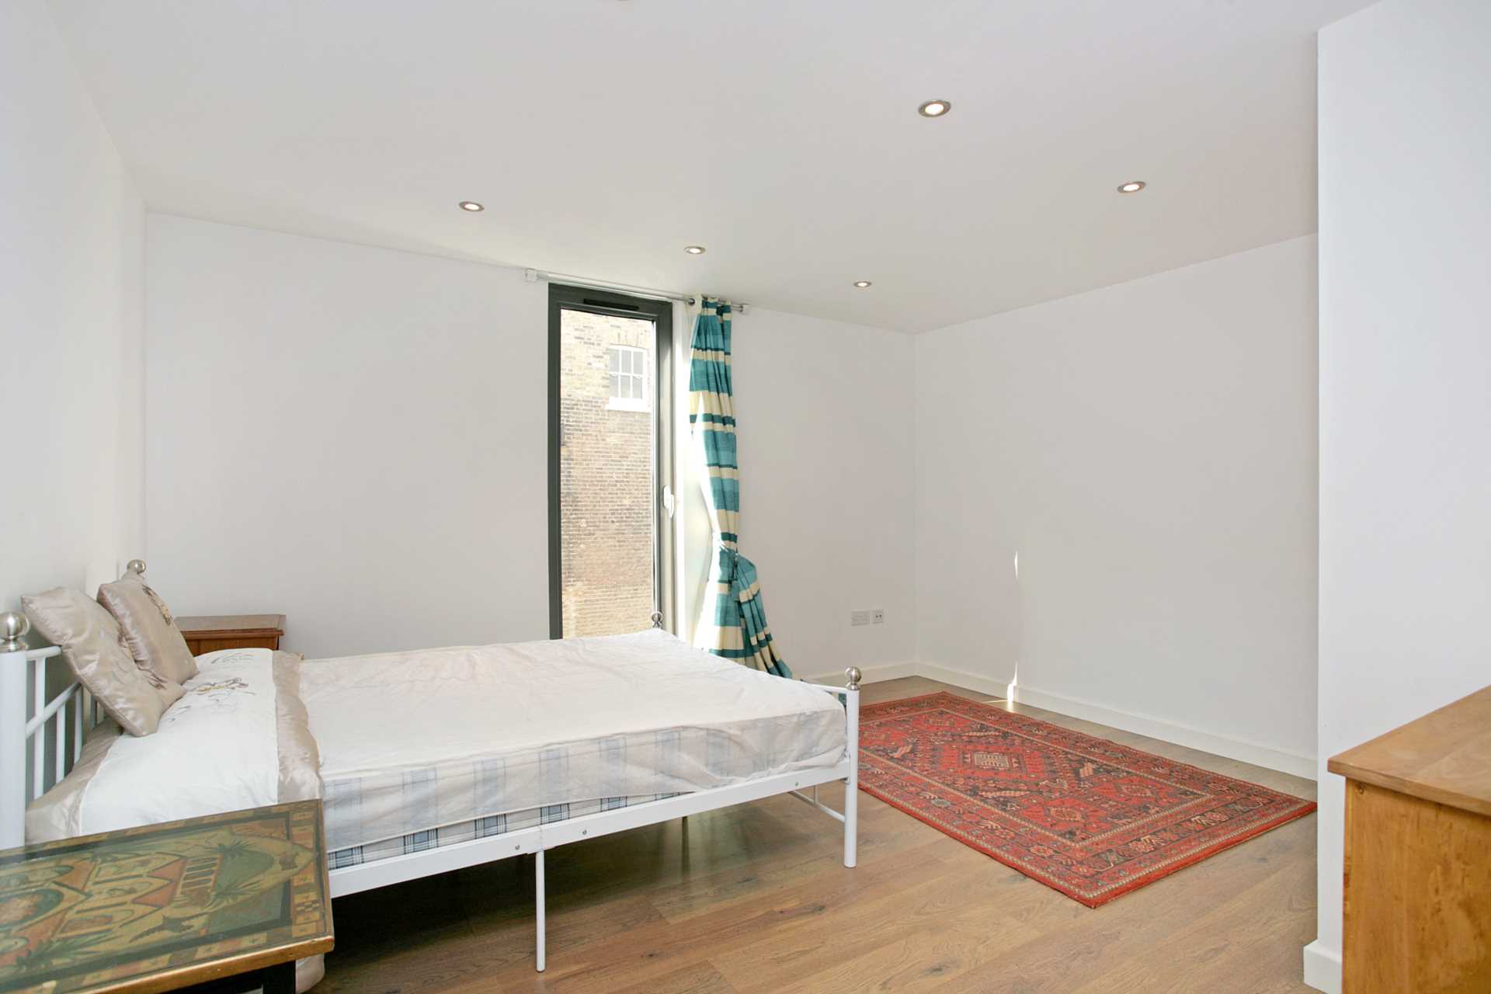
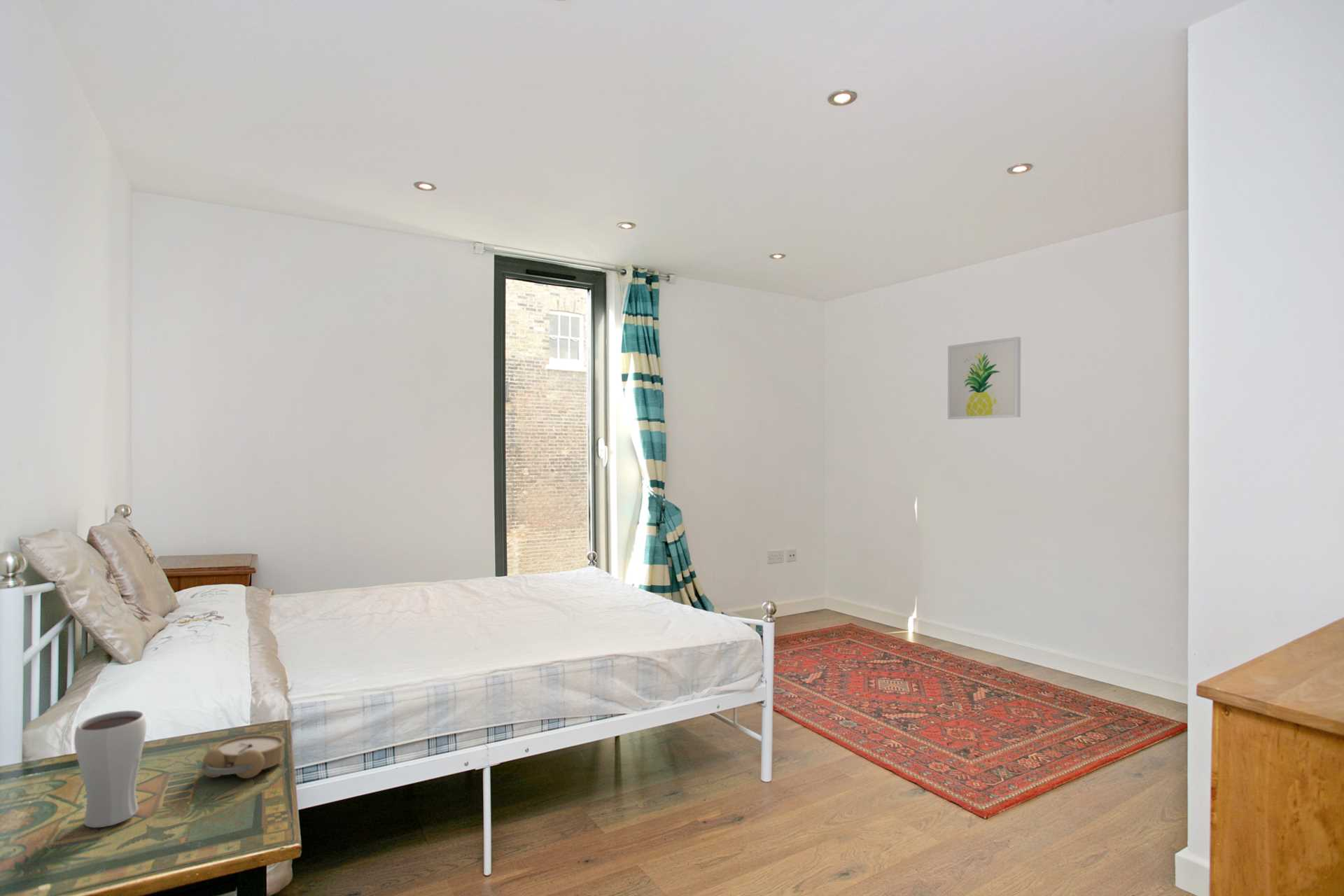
+ alarm clock (244, 755)
+ wall art (982, 379)
+ drinking glass (111, 769)
